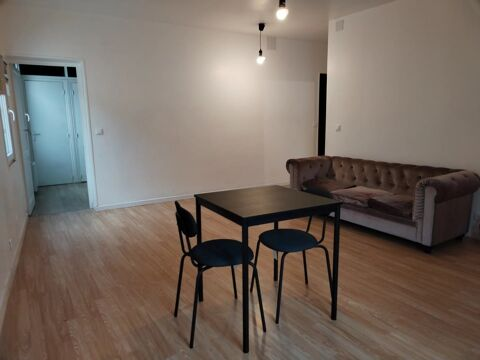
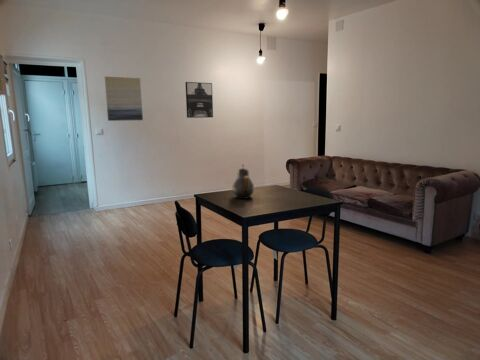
+ wall art (124, 99)
+ teapot (243, 180)
+ wall art (199, 100)
